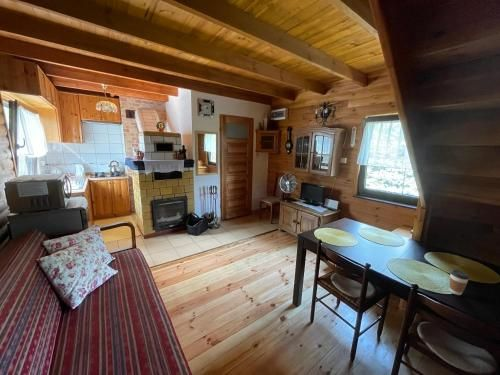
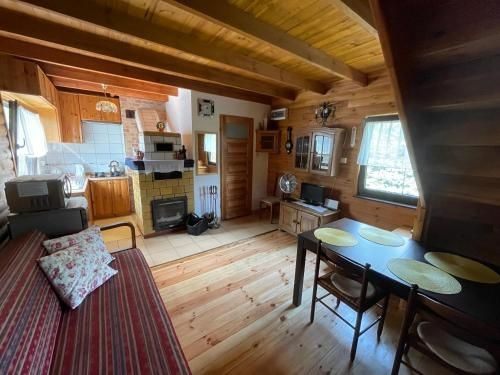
- coffee cup (457, 282)
